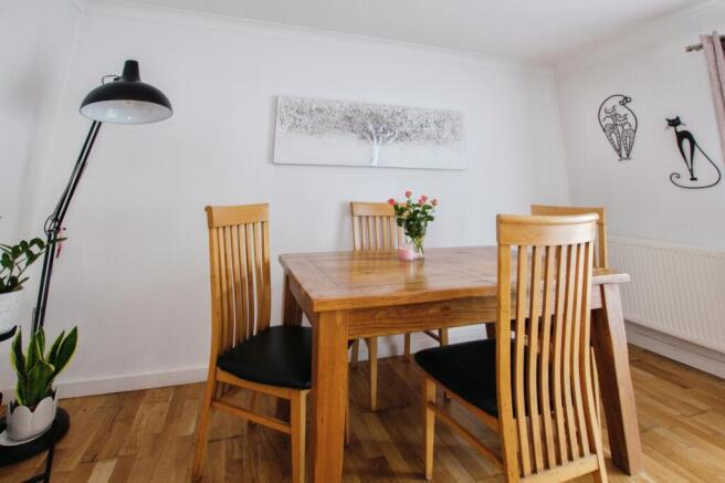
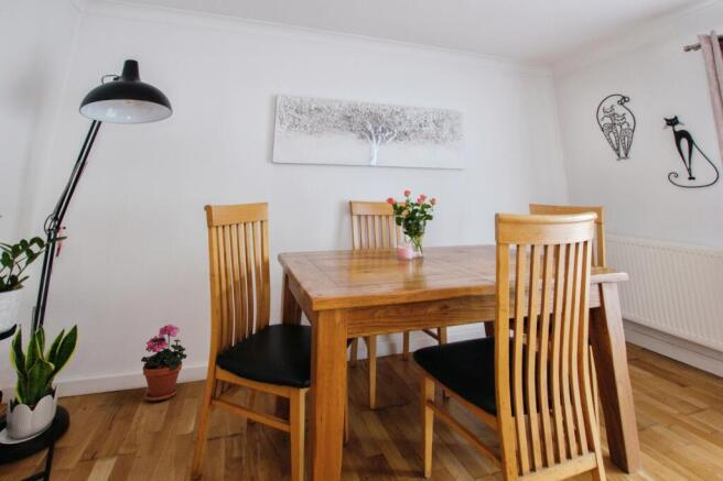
+ potted plant (163, 360)
